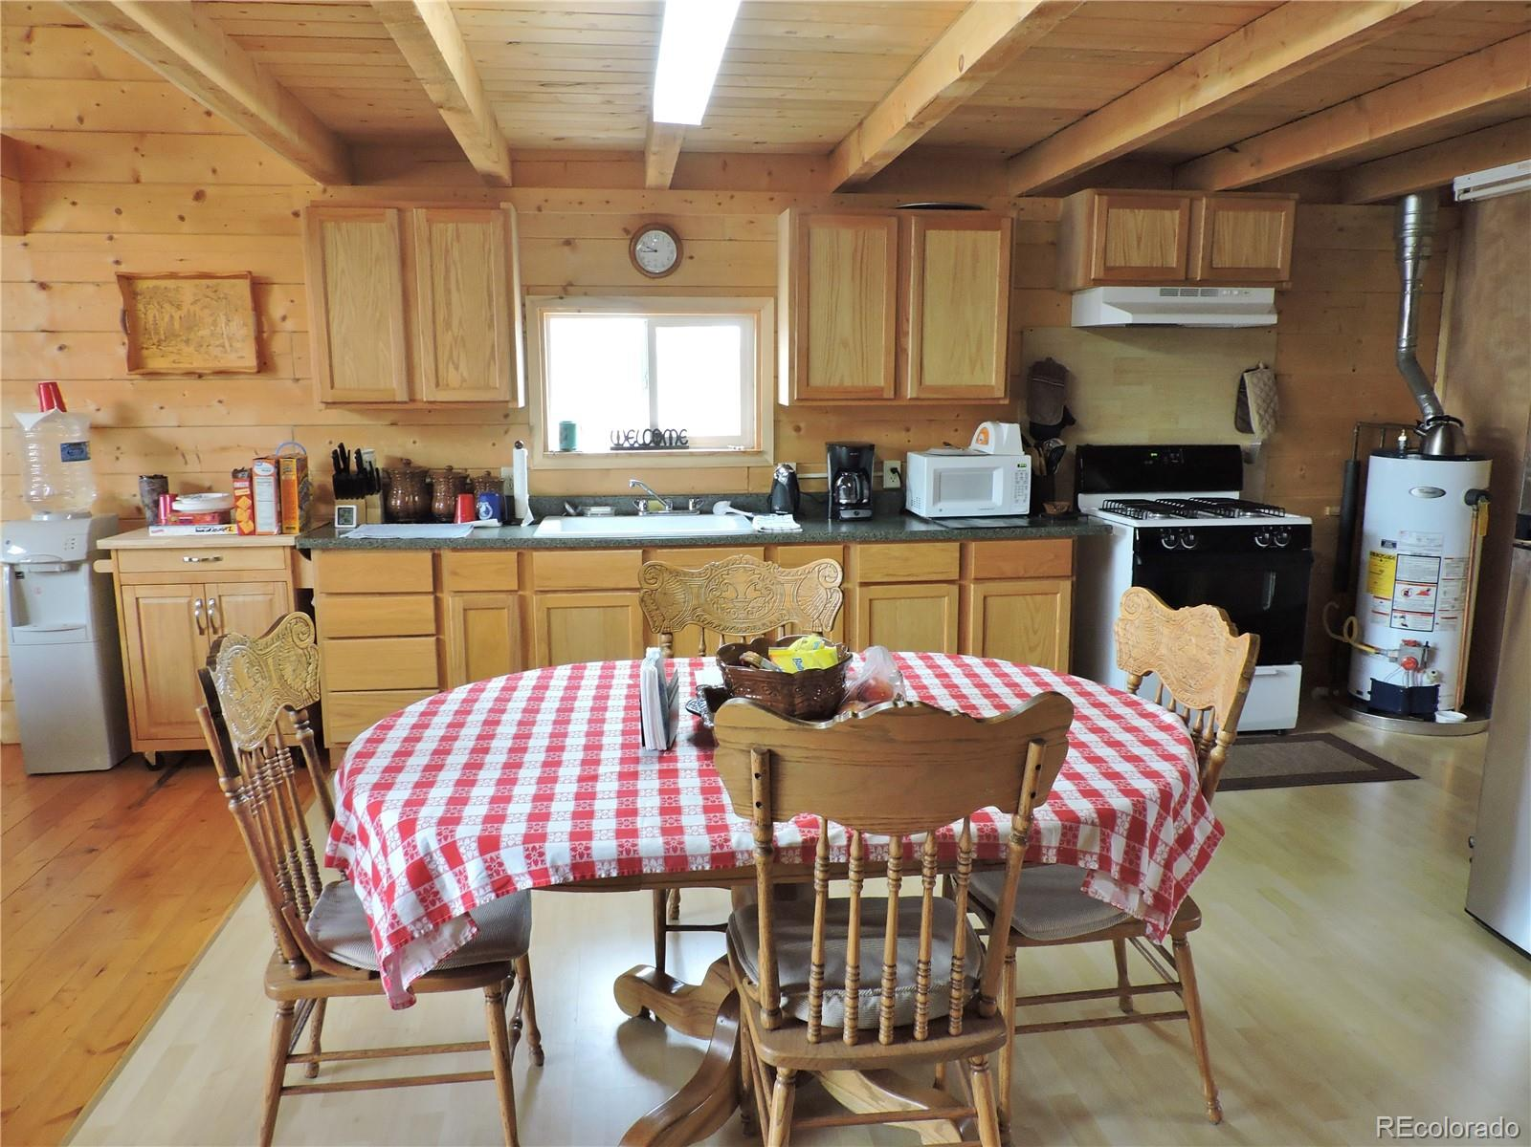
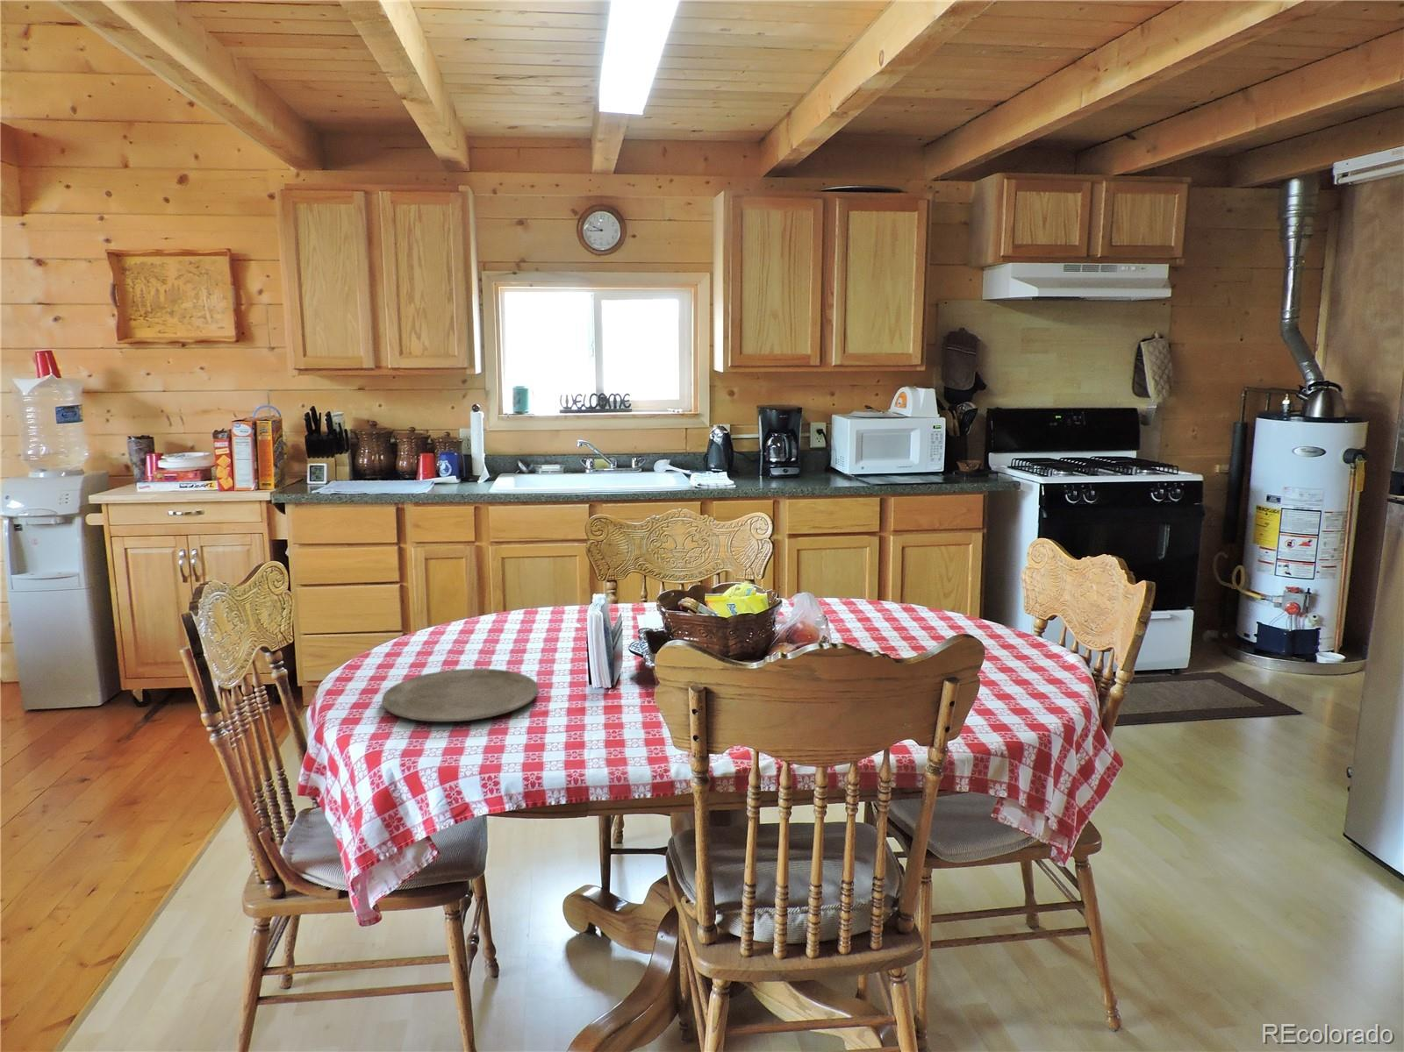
+ plate (462, 695)
